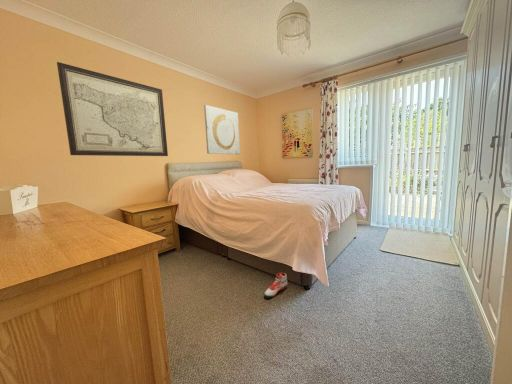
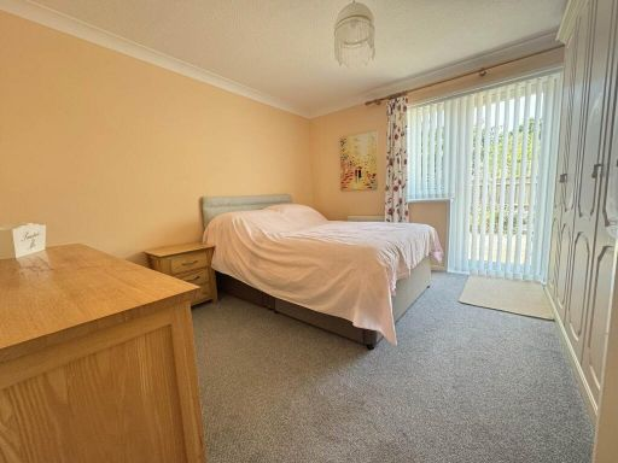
- wall art (223, 132)
- sneaker (275, 283)
- wall art (122, 117)
